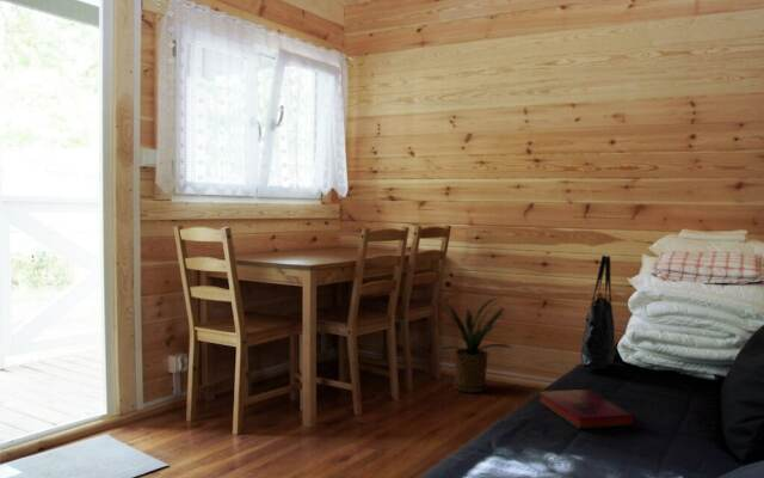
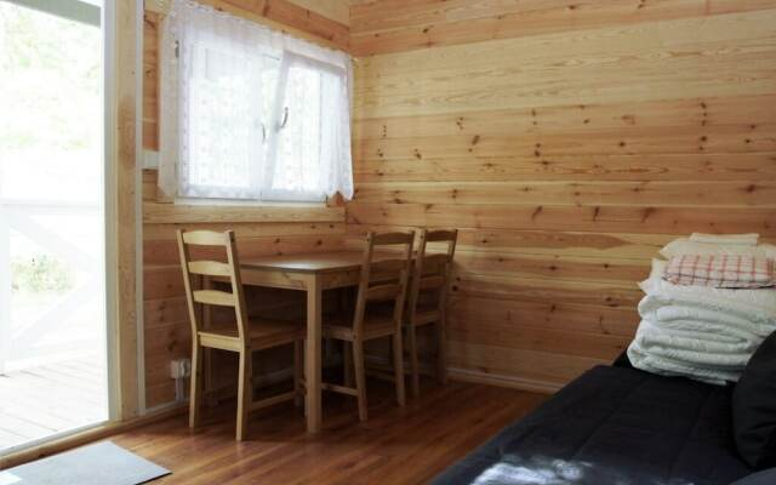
- hardback book (584, 407)
- house plant (472, 341)
- tote bag (599, 311)
